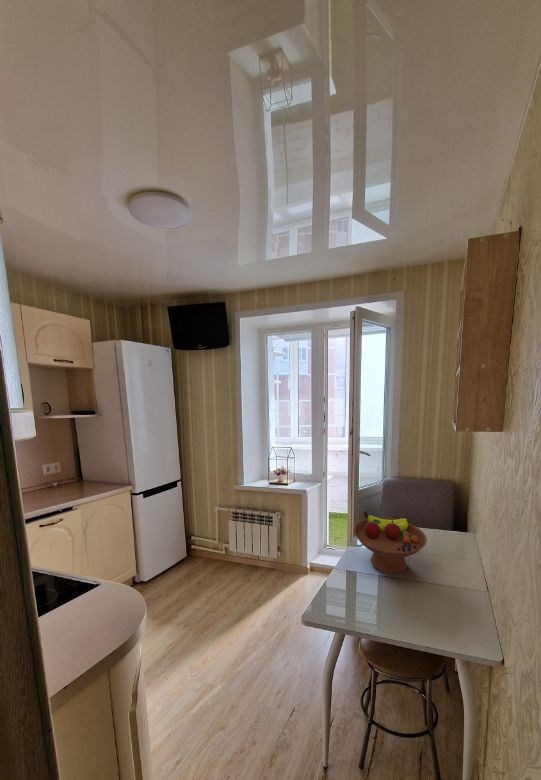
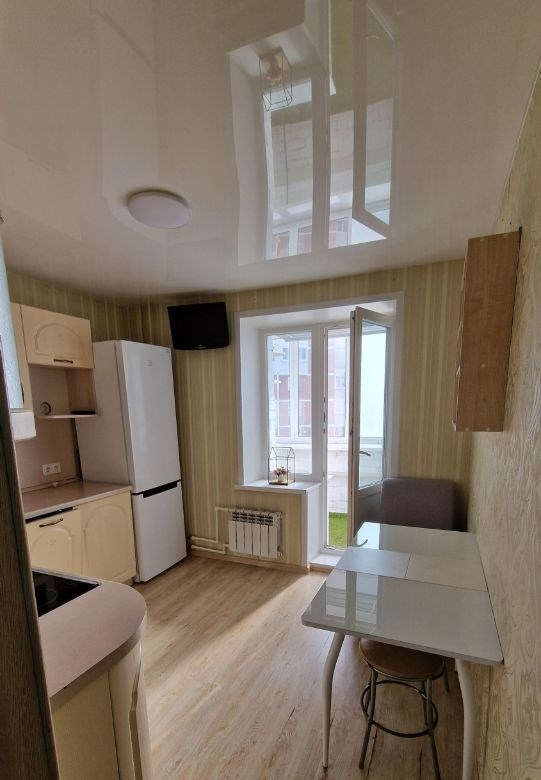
- fruit bowl (388, 542)
